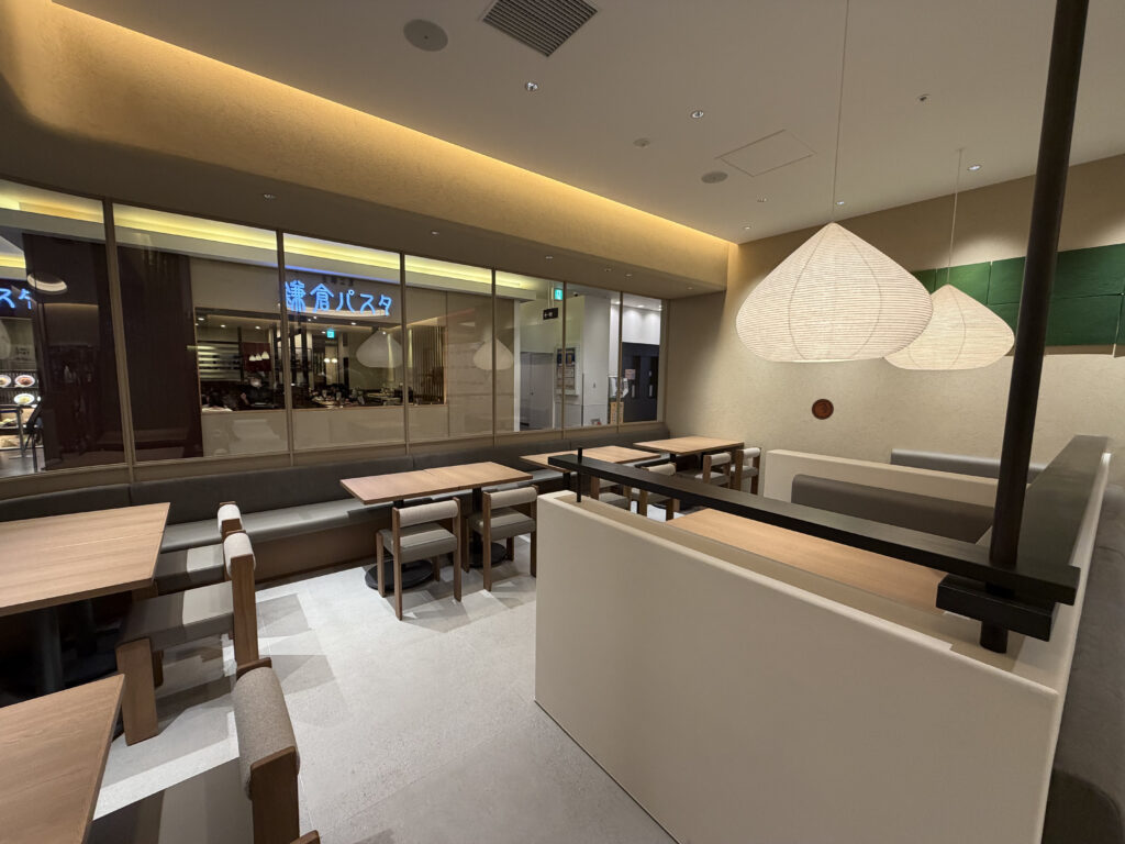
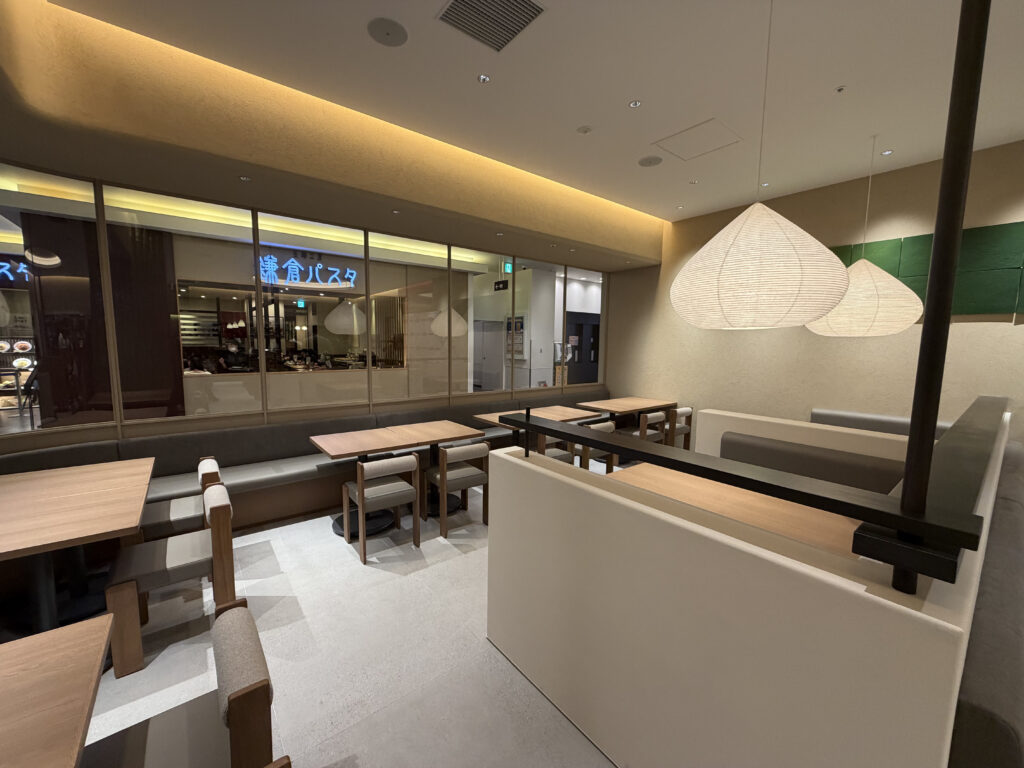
- decorative plate (822, 409)
